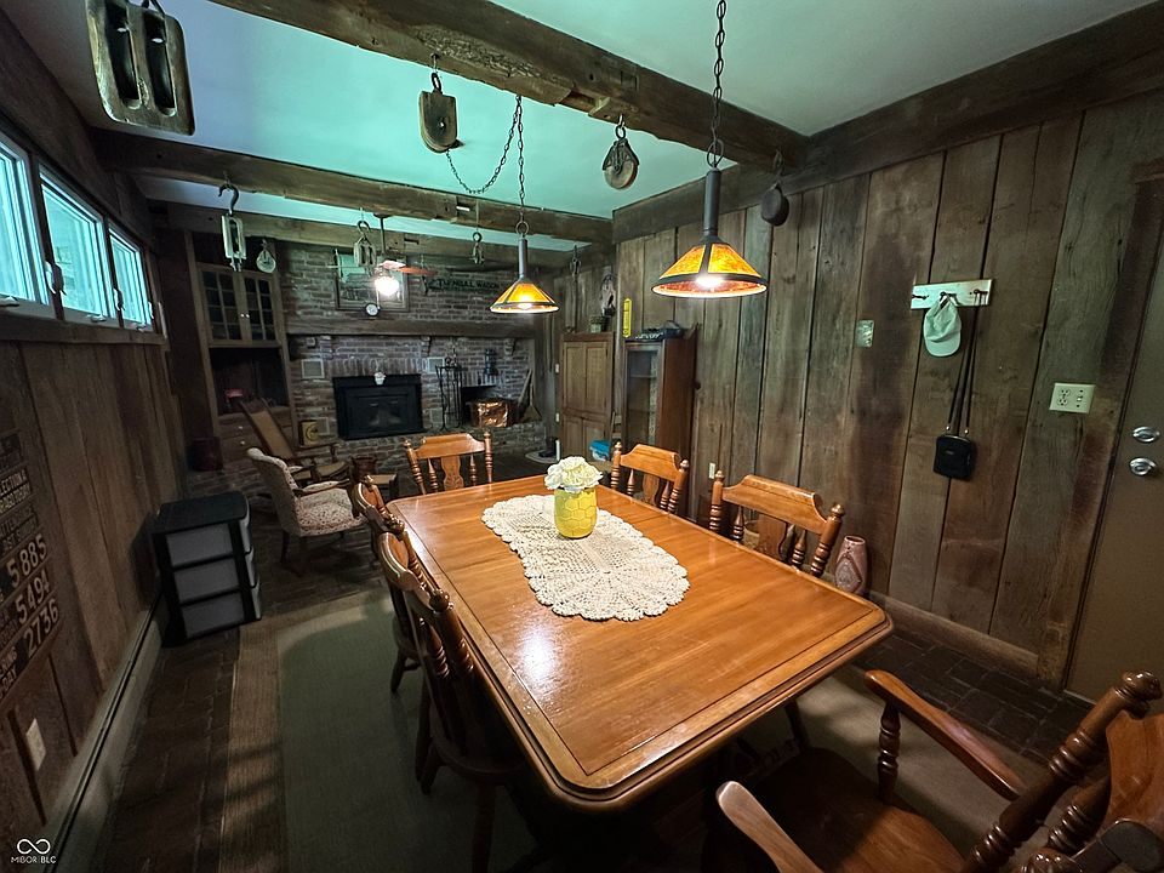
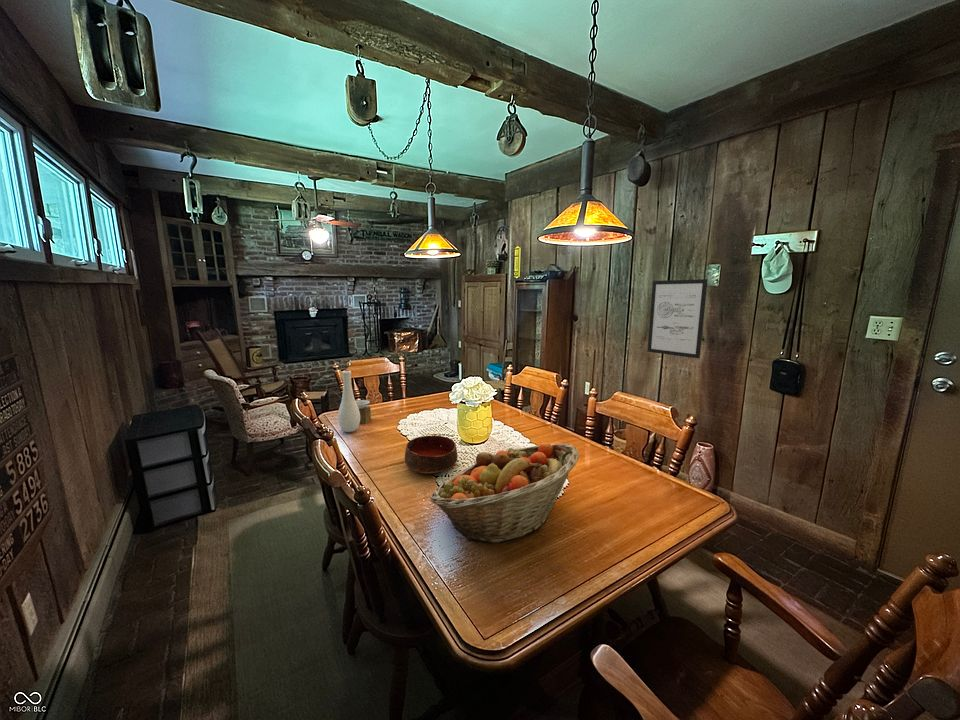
+ wall art (675, 318)
+ fruit basket (507, 482)
+ bowl (431, 453)
+ vase (353, 397)
